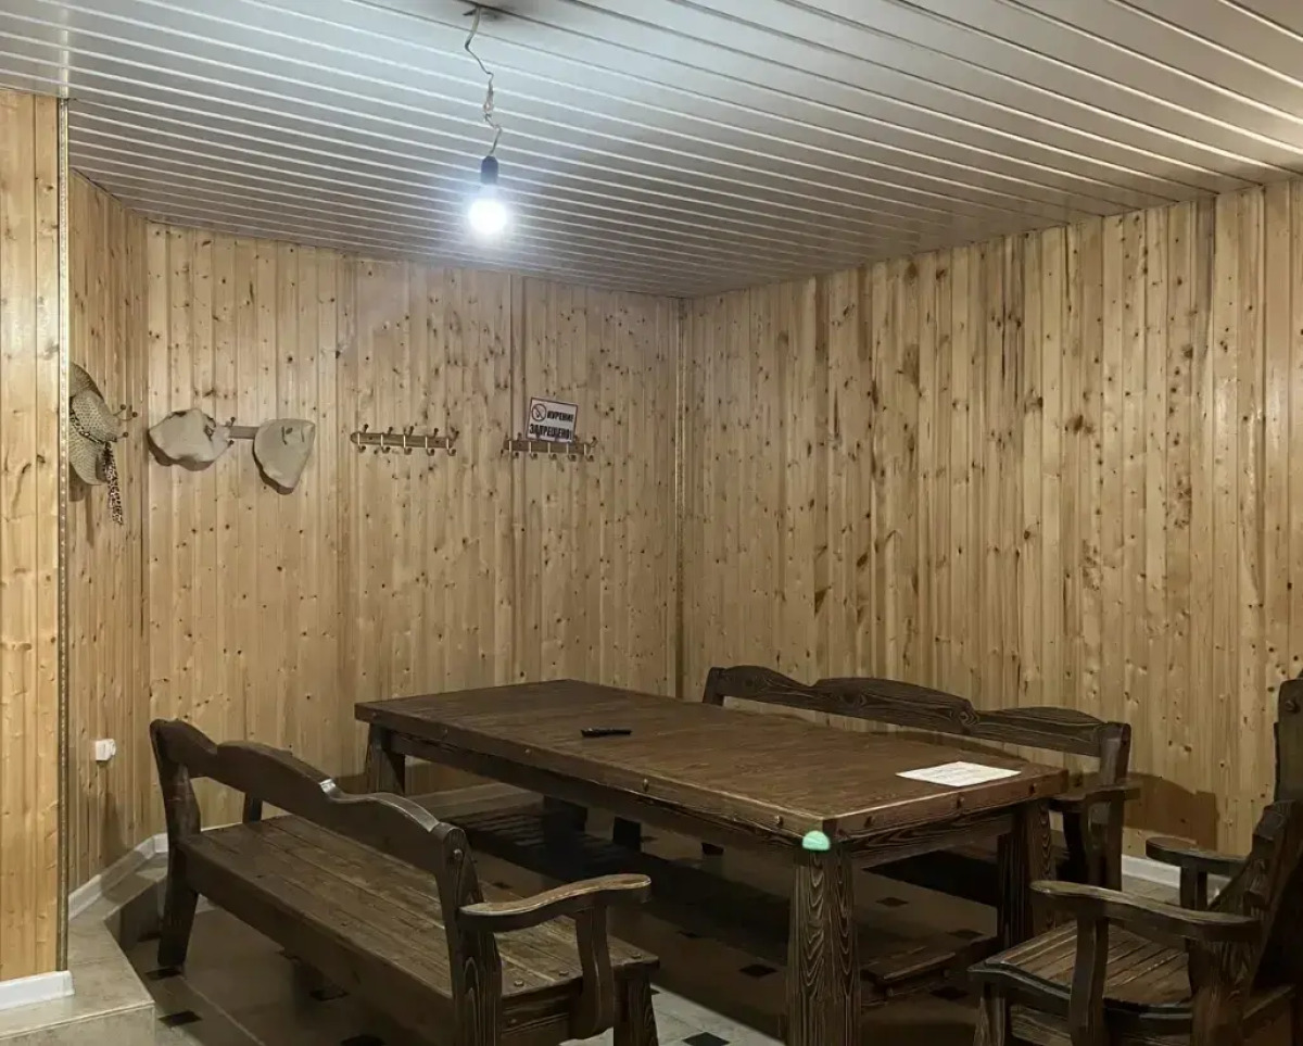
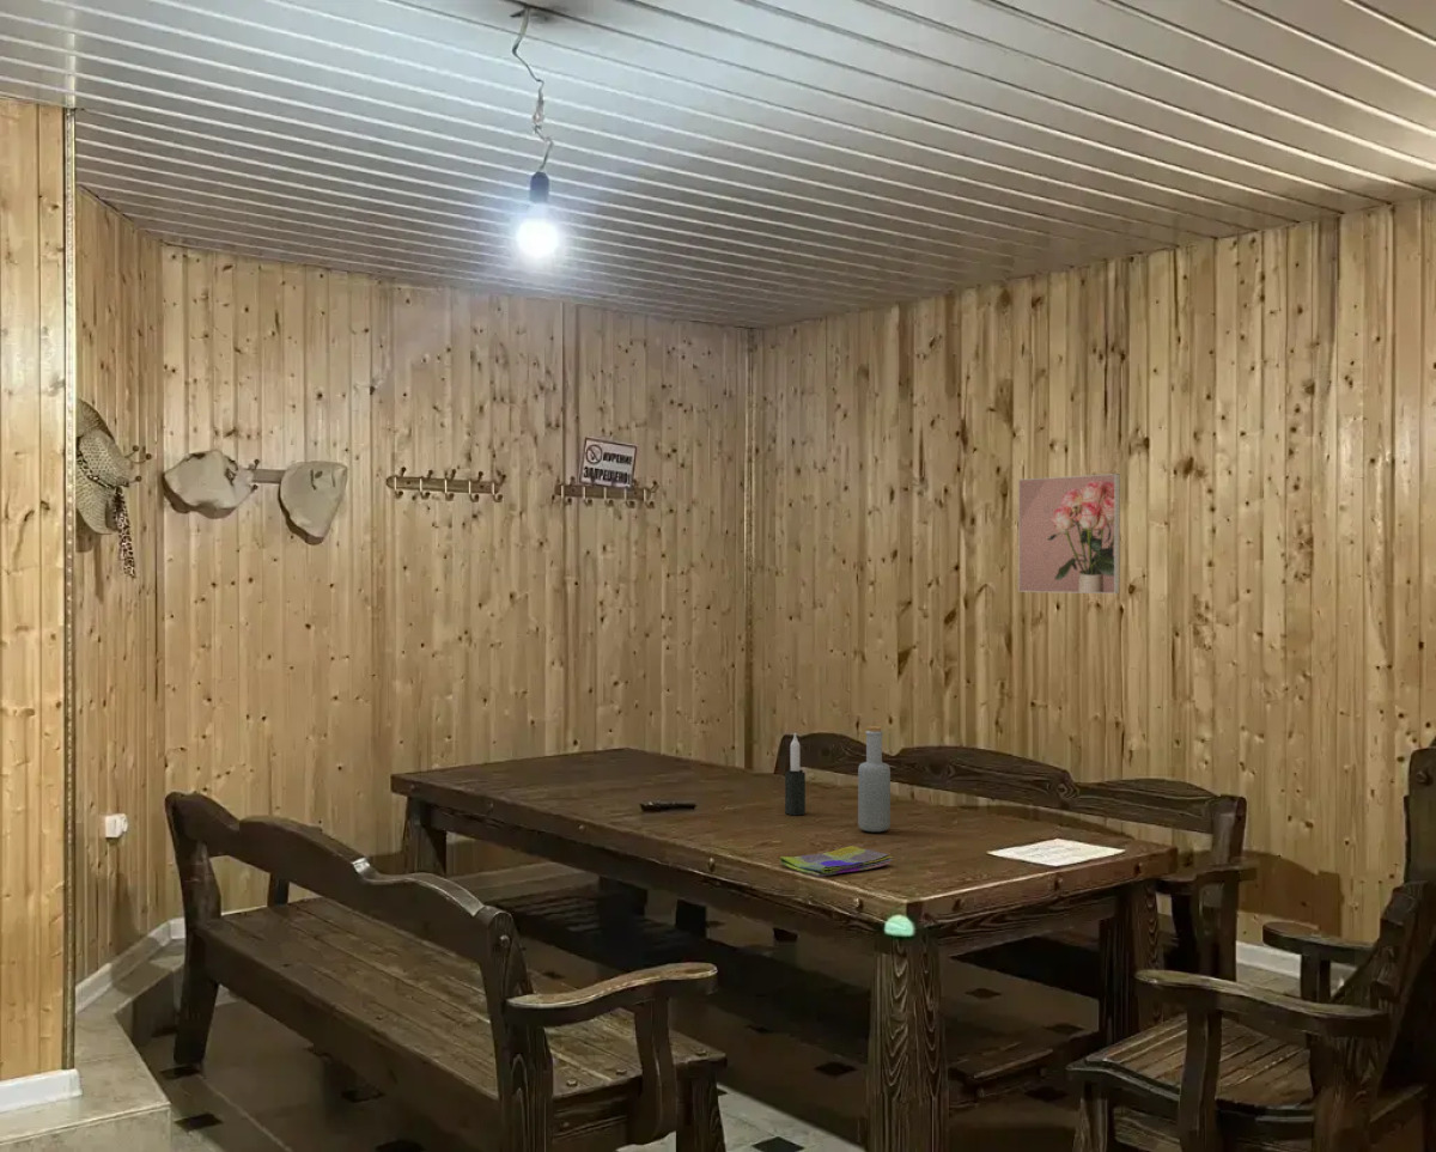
+ candle (795, 773)
+ dish towel (835, 860)
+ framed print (1067, 535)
+ bottle (874, 779)
